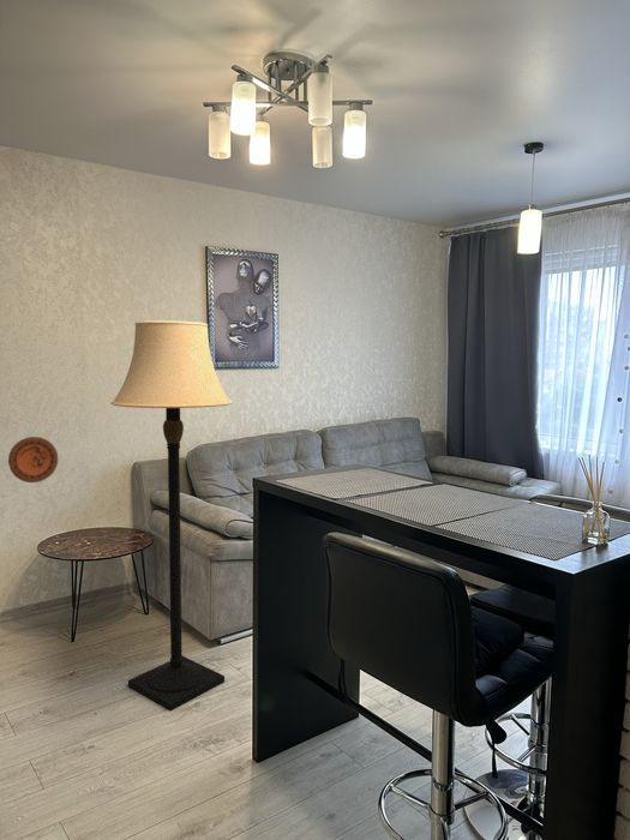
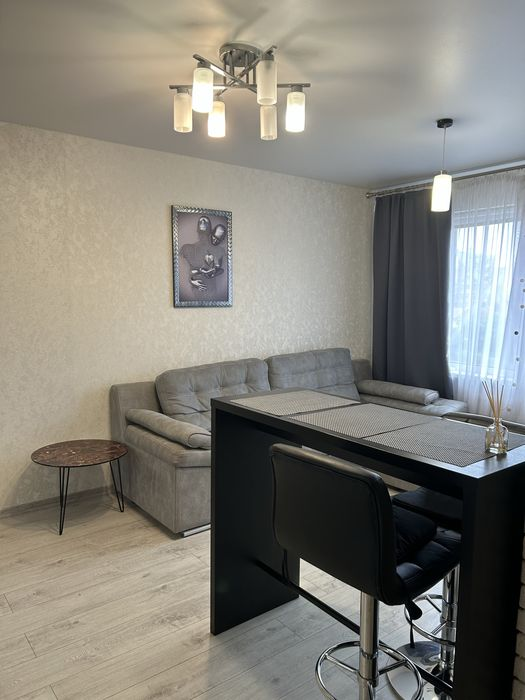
- lamp (174, 508)
- decorative plate (32, 460)
